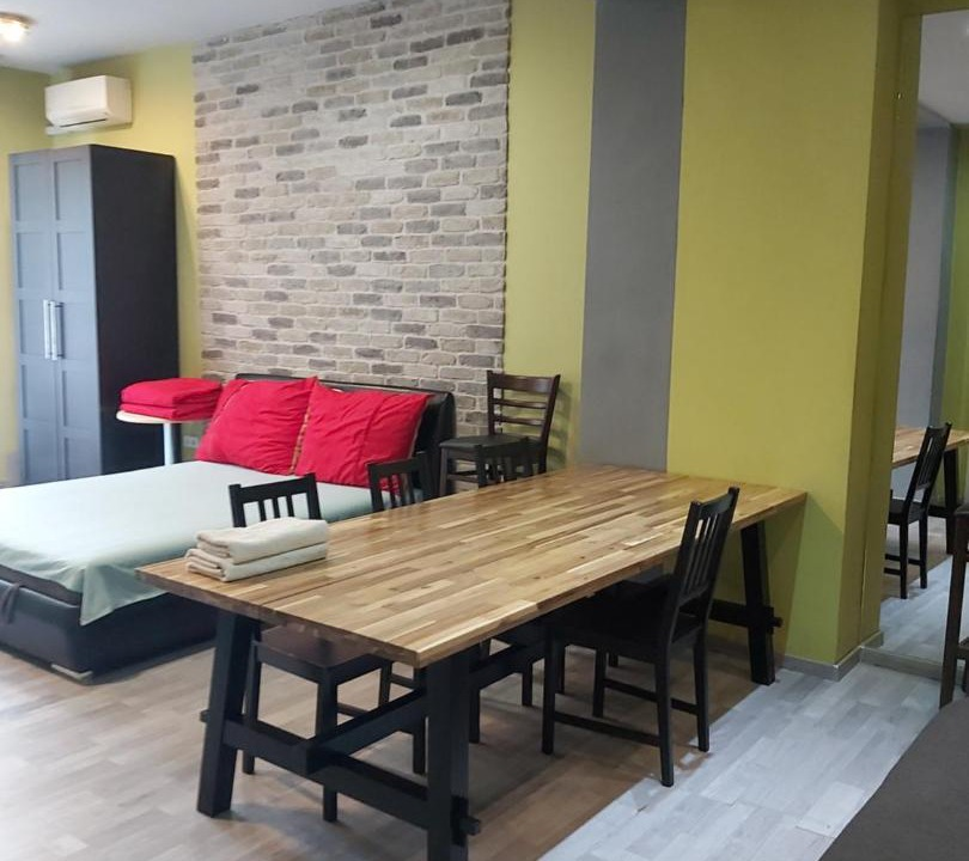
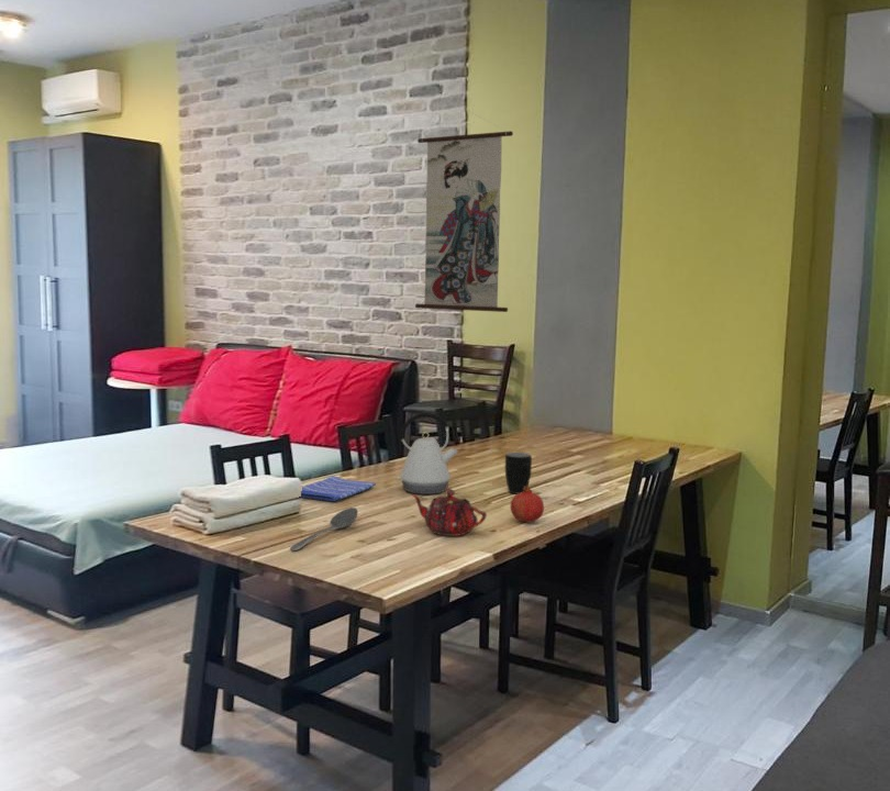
+ dish towel (333, 487)
+ kettle (427, 452)
+ stirrer (324, 530)
+ teapot (447, 510)
+ mug (521, 475)
+ wall scroll (461, 210)
+ fruit (527, 503)
